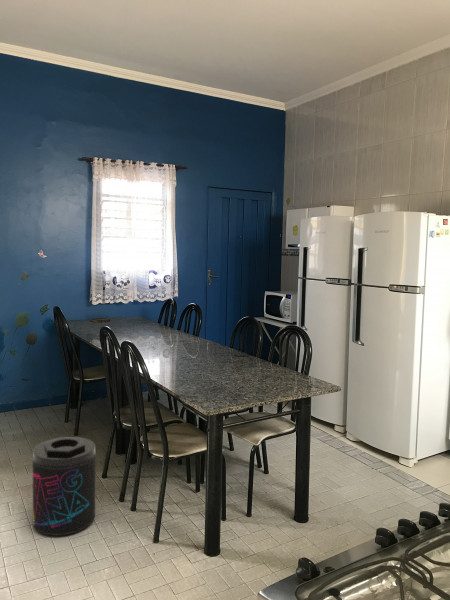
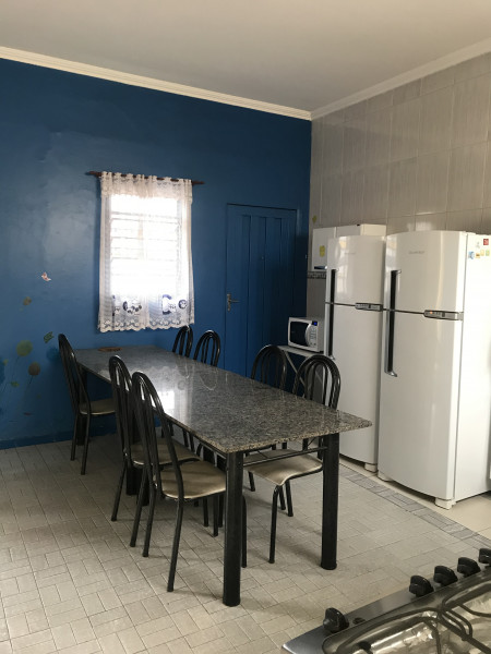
- supplement container (64, 482)
